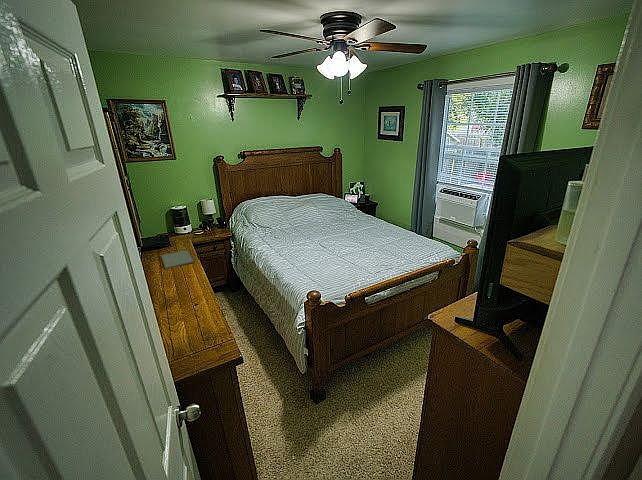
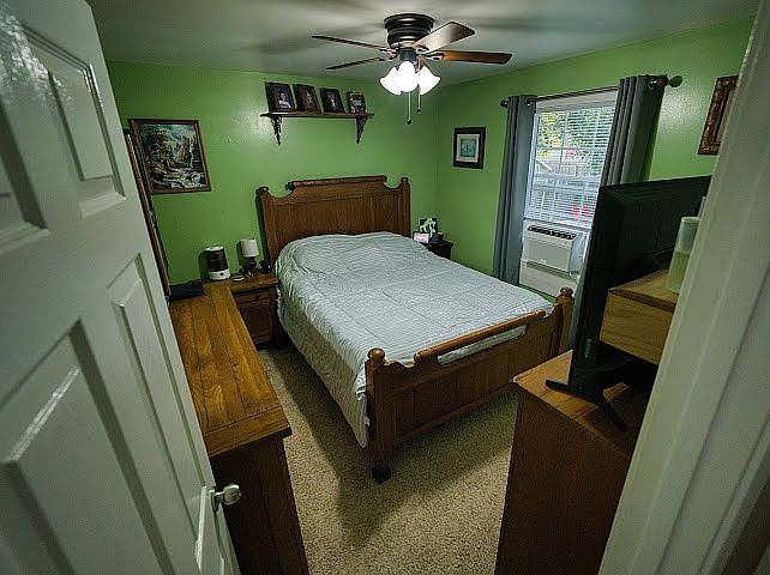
- picture frame (177, 258)
